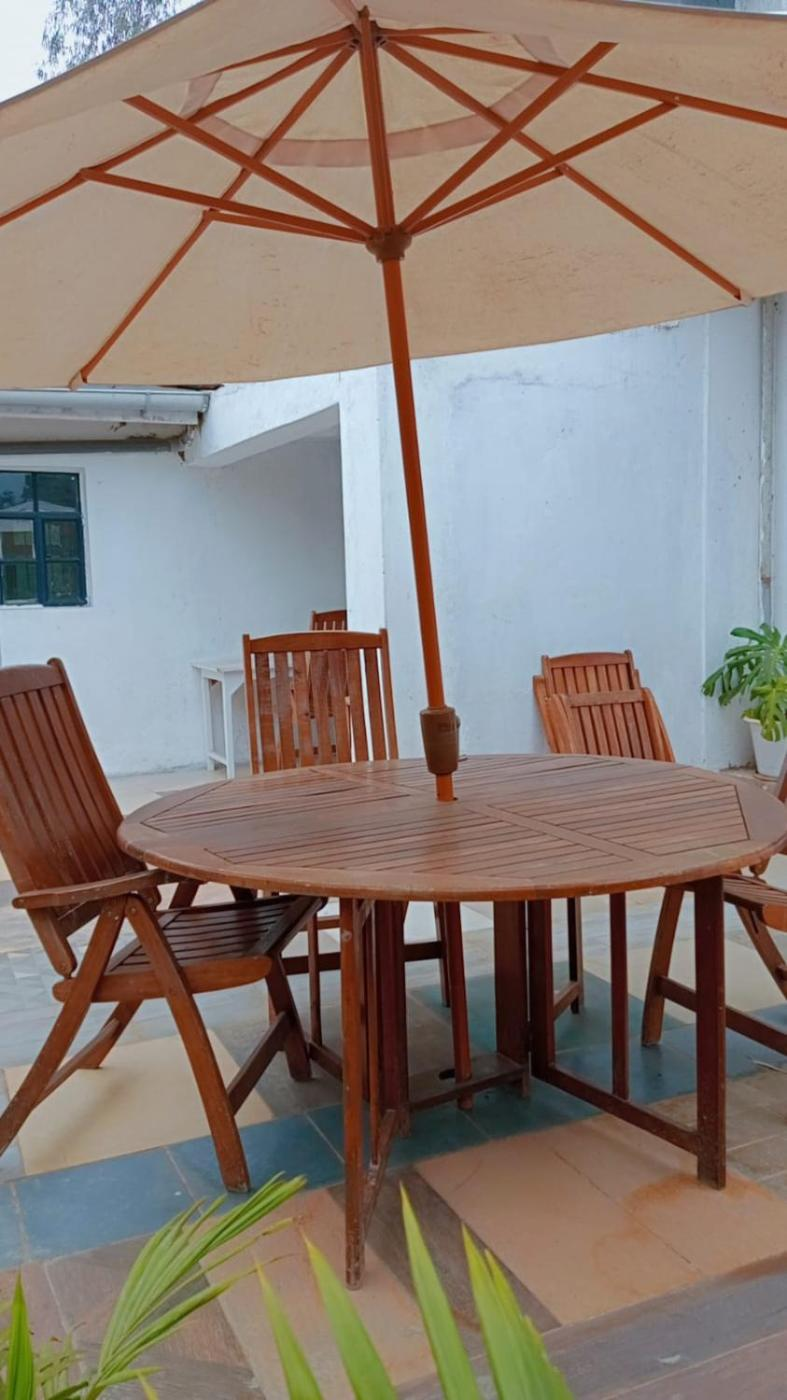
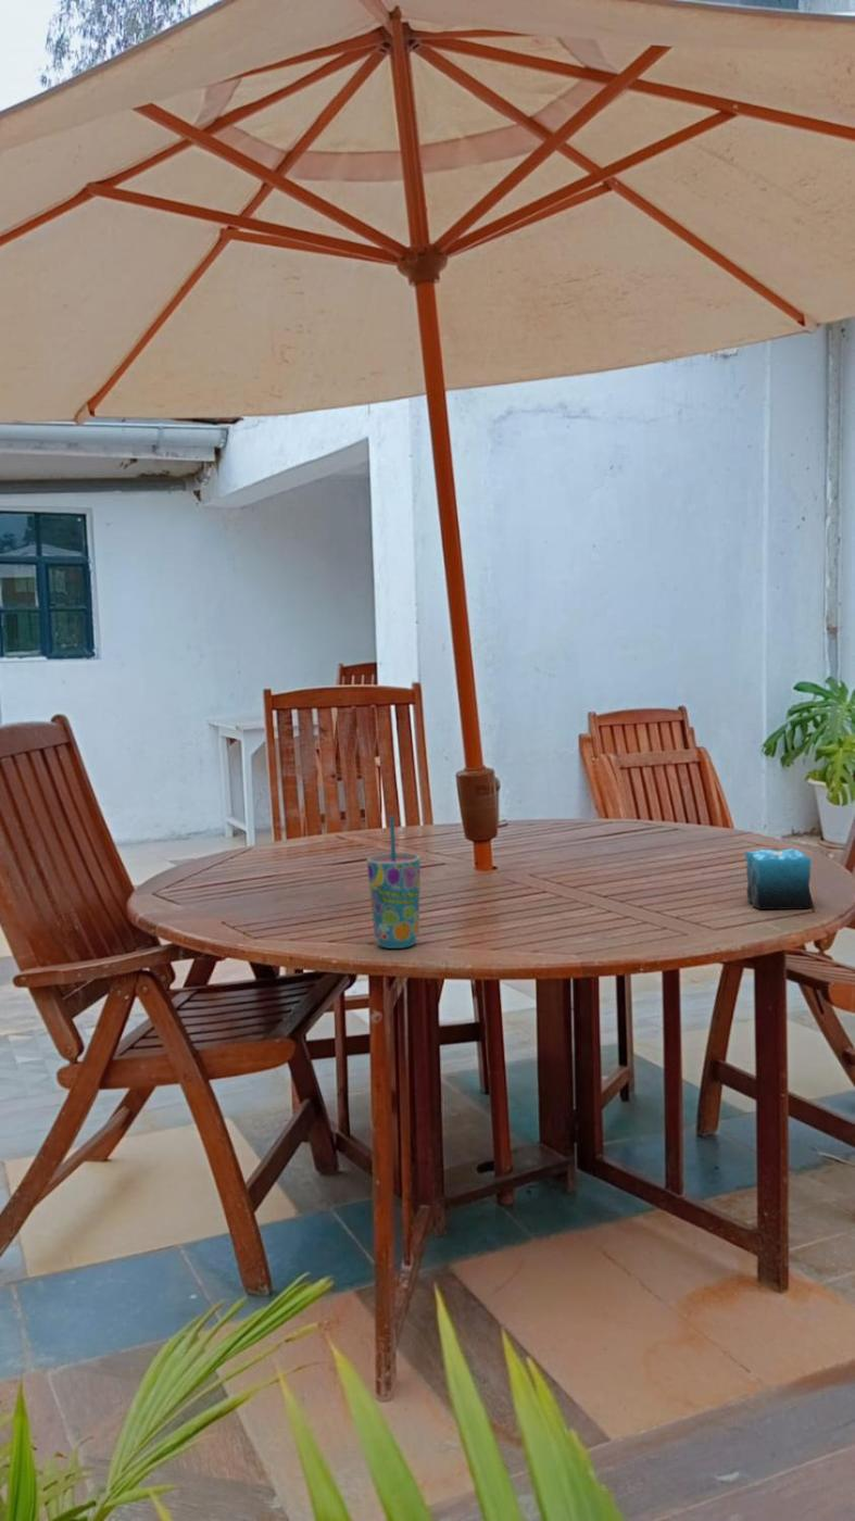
+ cup (394, 879)
+ candle (778, 868)
